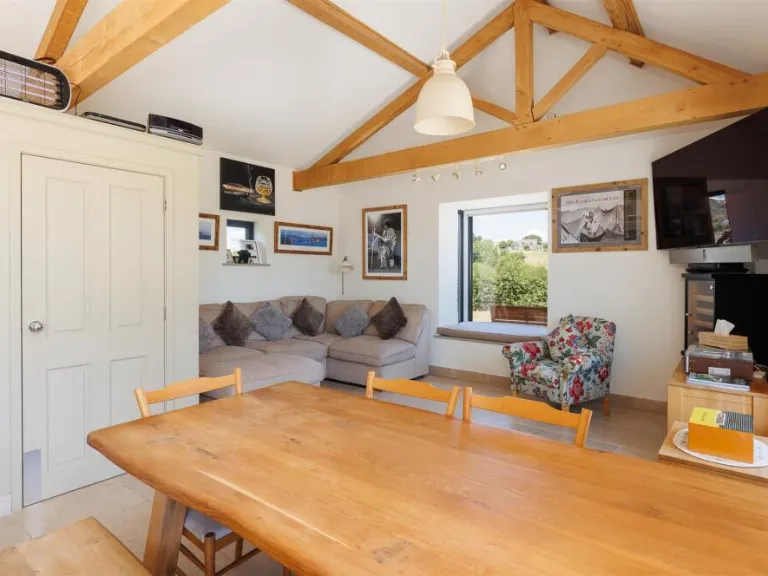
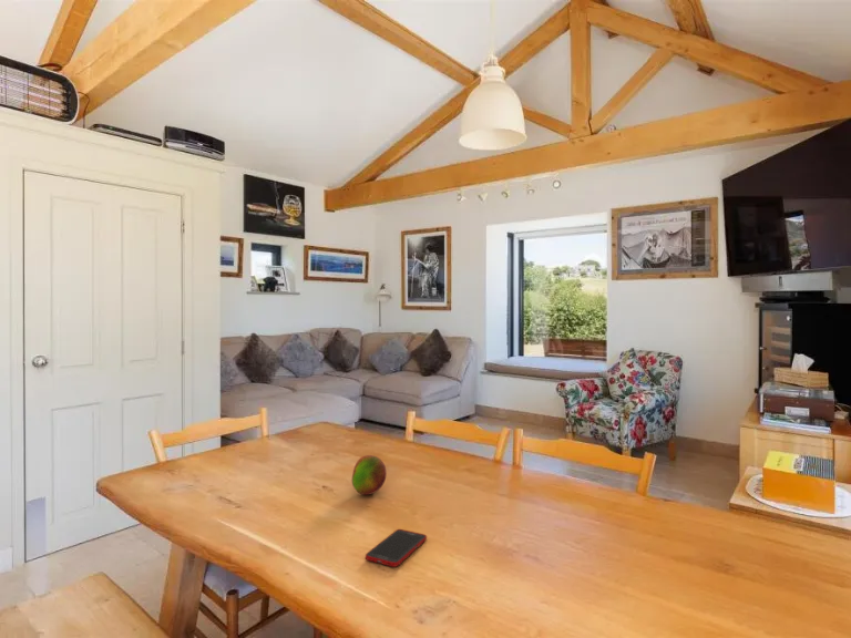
+ cell phone (397, 546)
+ fruit (368, 474)
